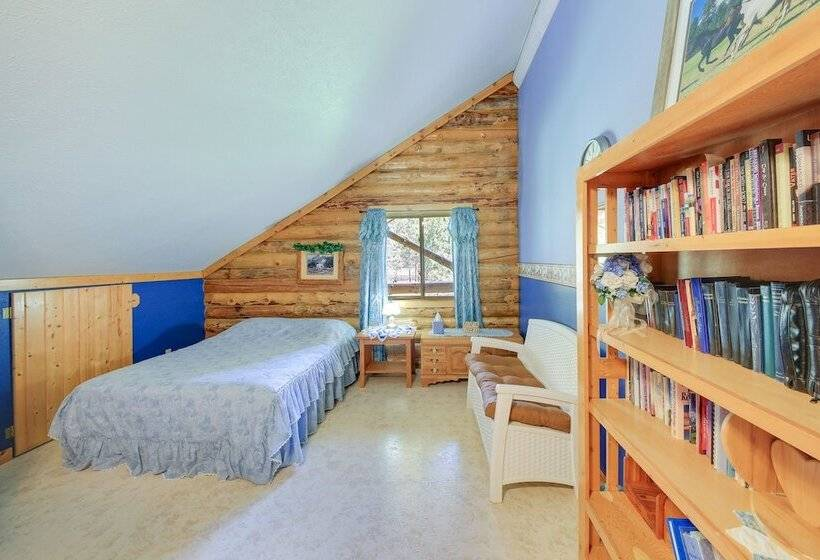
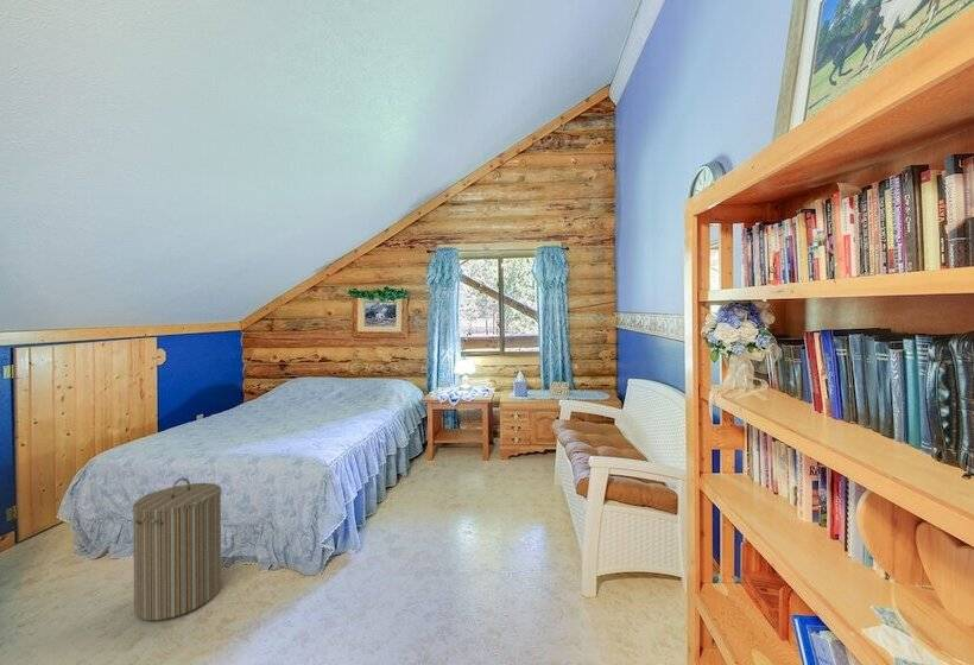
+ laundry hamper (179, 538)
